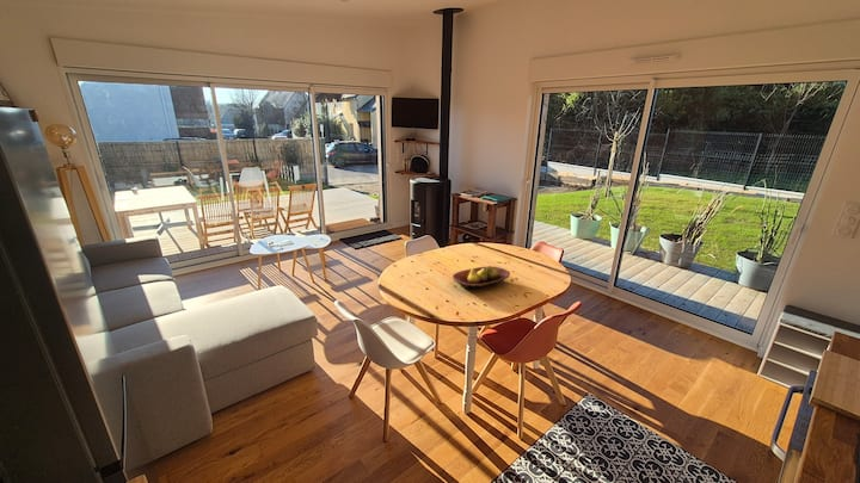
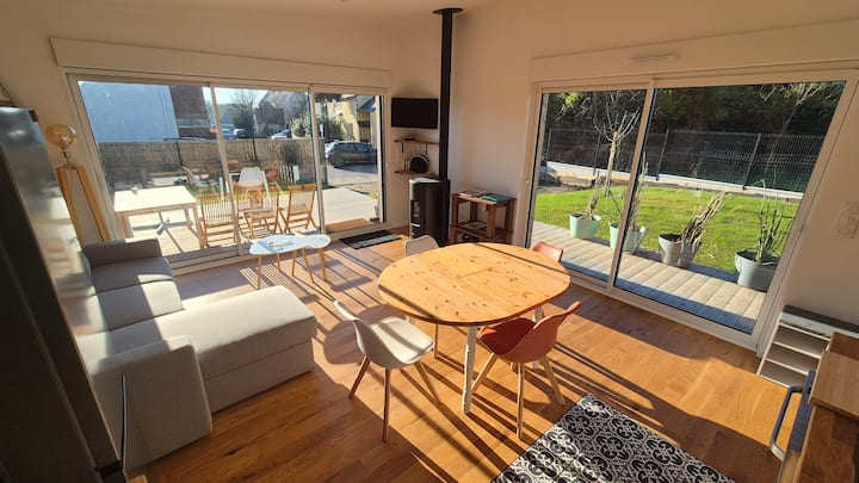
- fruit bowl (480, 275)
